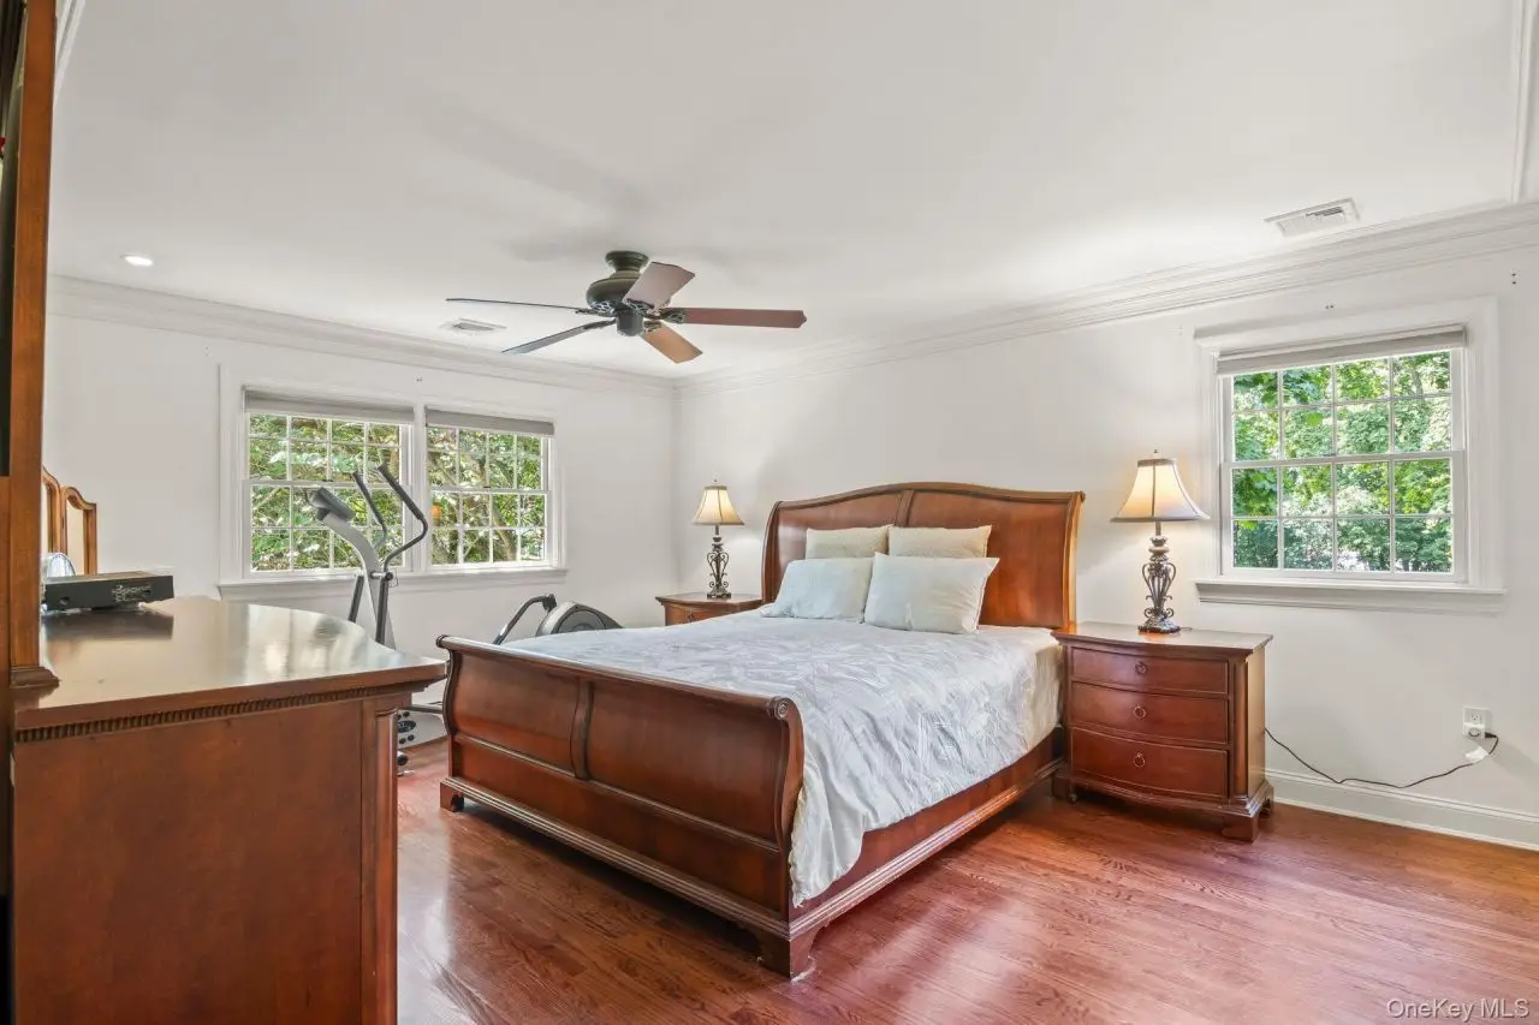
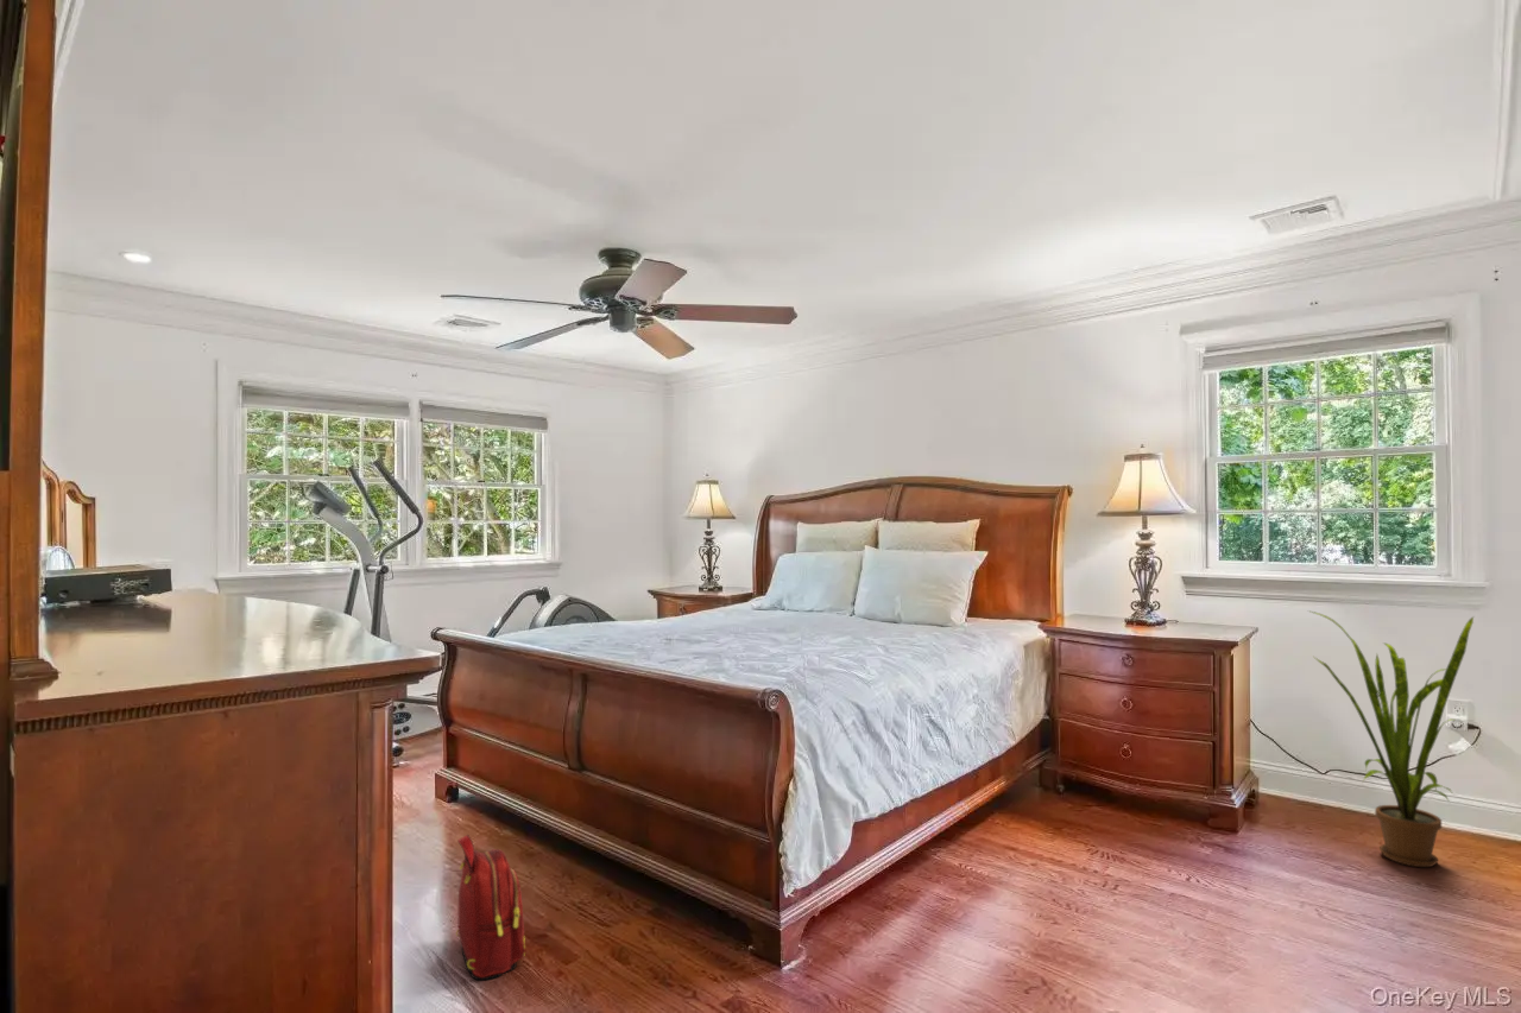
+ backpack (490, 893)
+ house plant (1391, 736)
